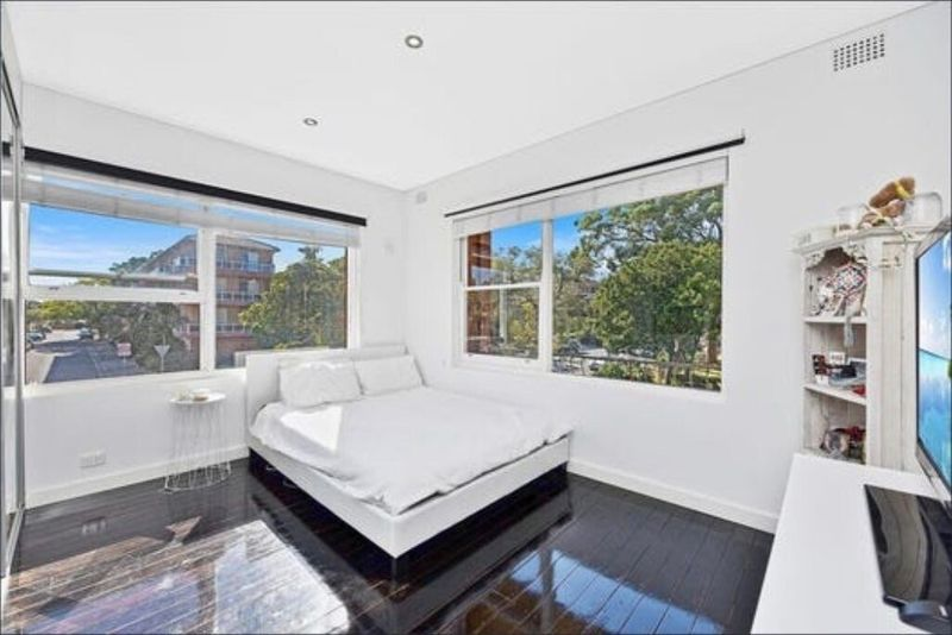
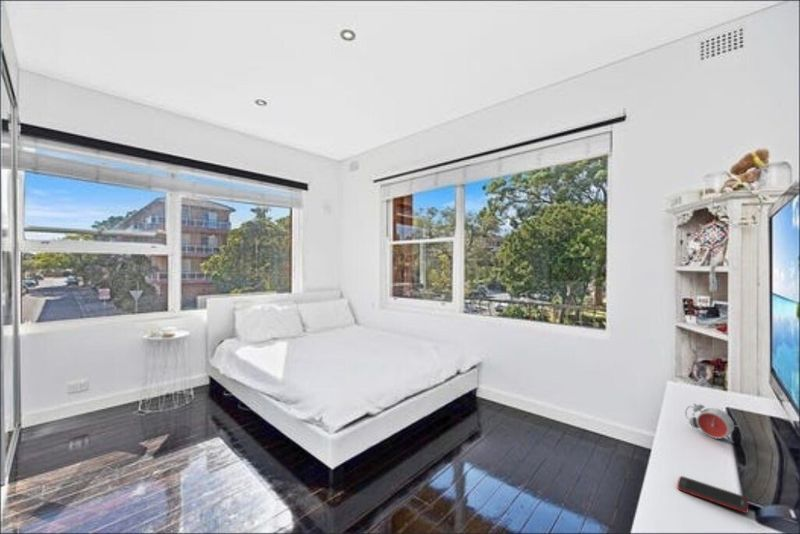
+ cell phone (711, 493)
+ alarm clock (711, 421)
